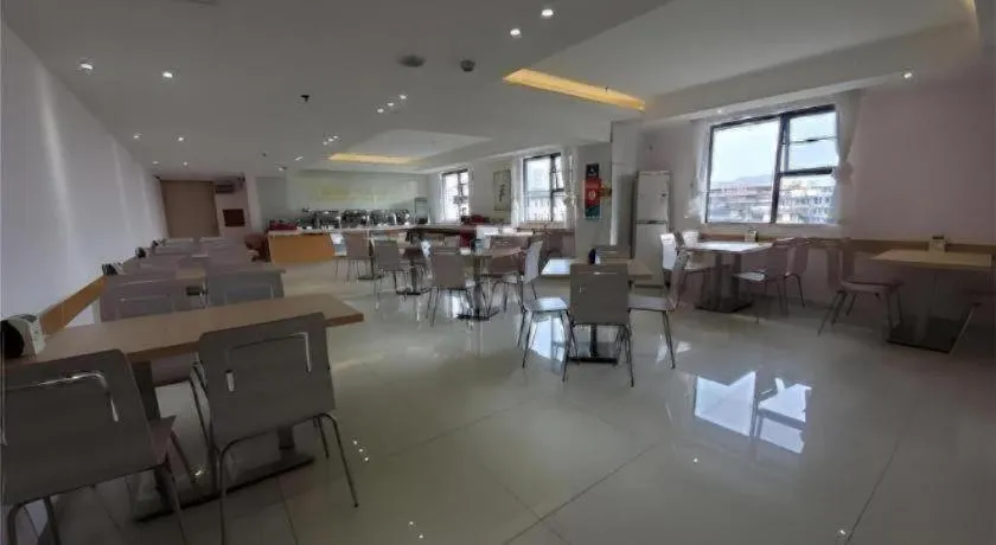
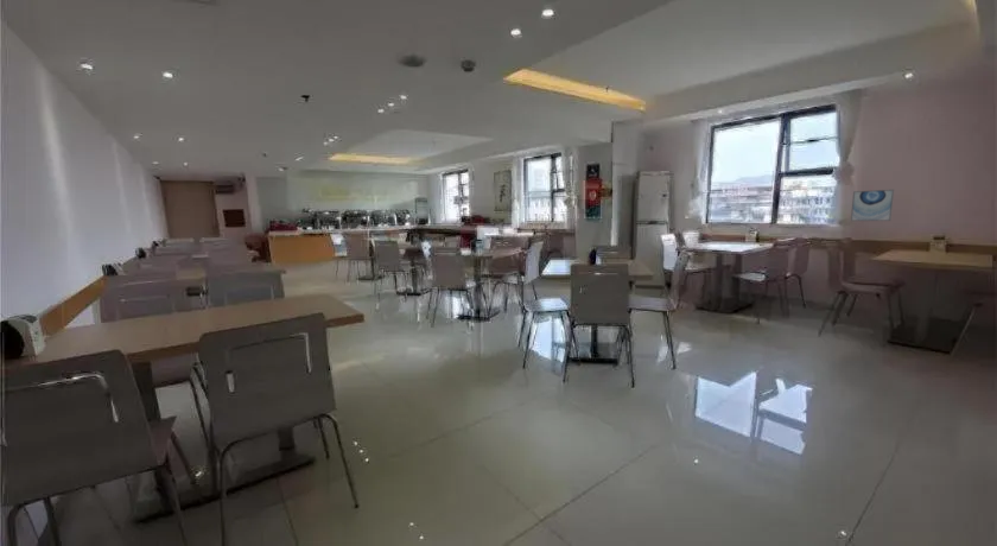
+ wall art (871, 205)
